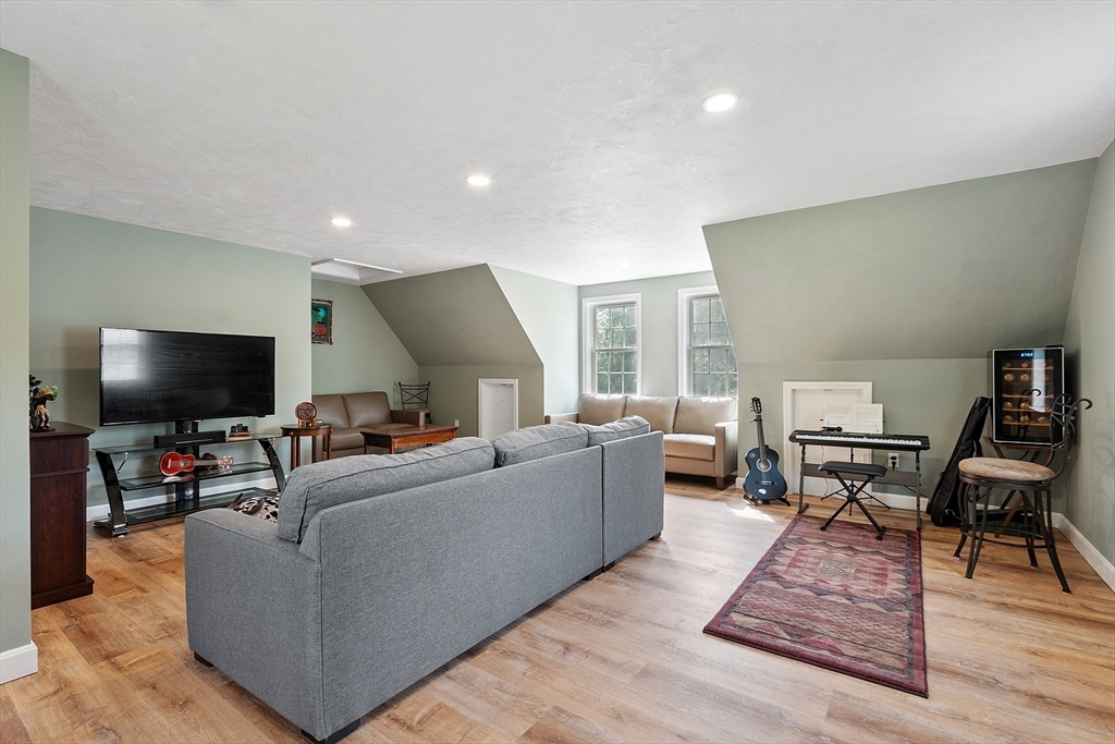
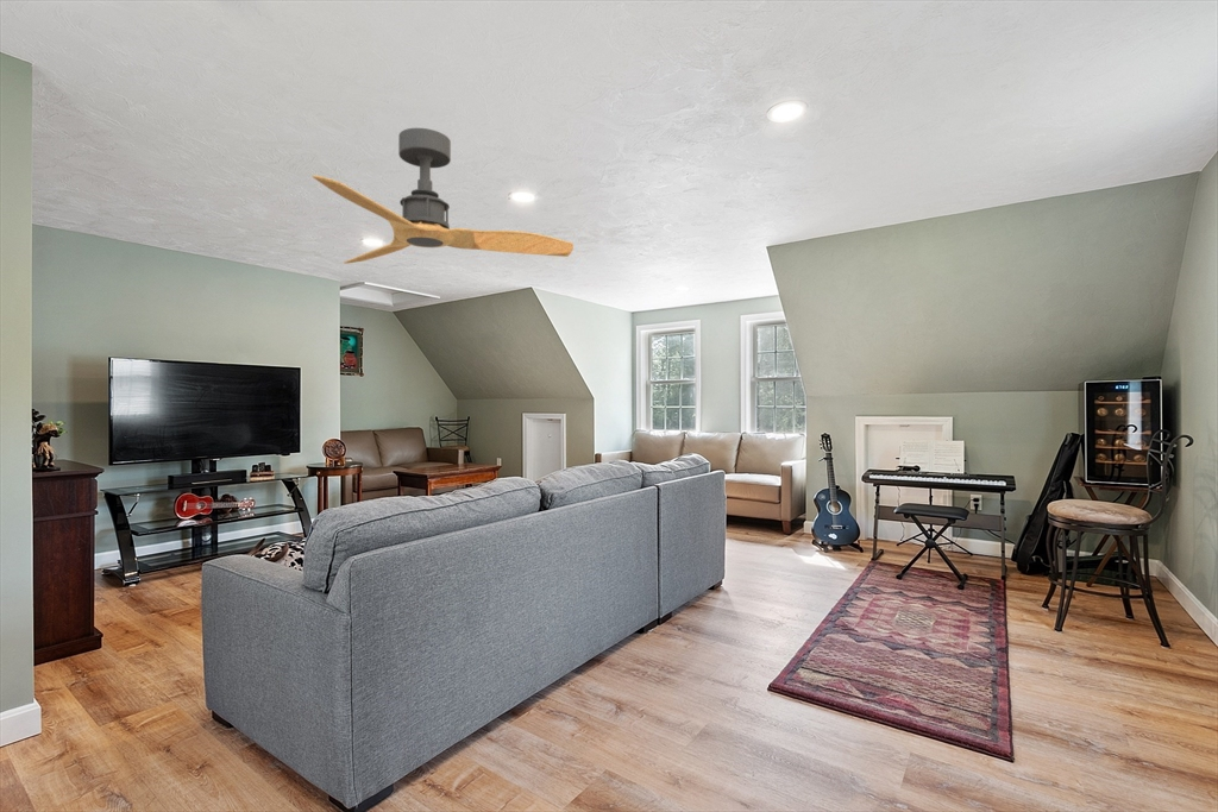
+ ceiling fan (447, 203)
